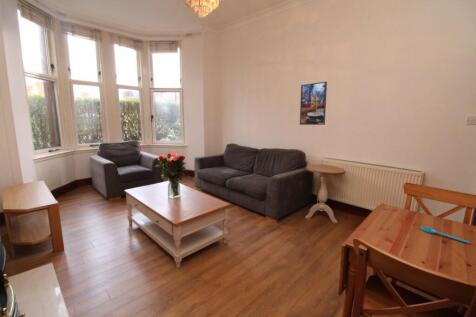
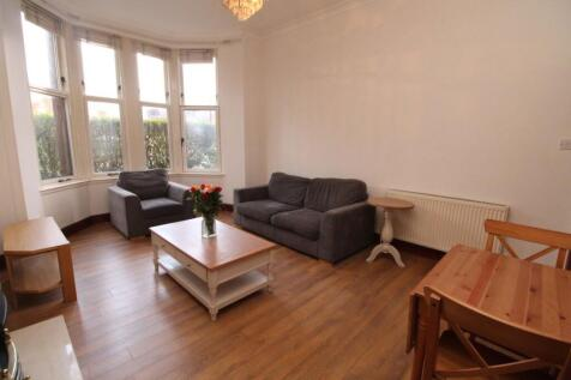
- spoon (443, 234)
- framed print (312, 104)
